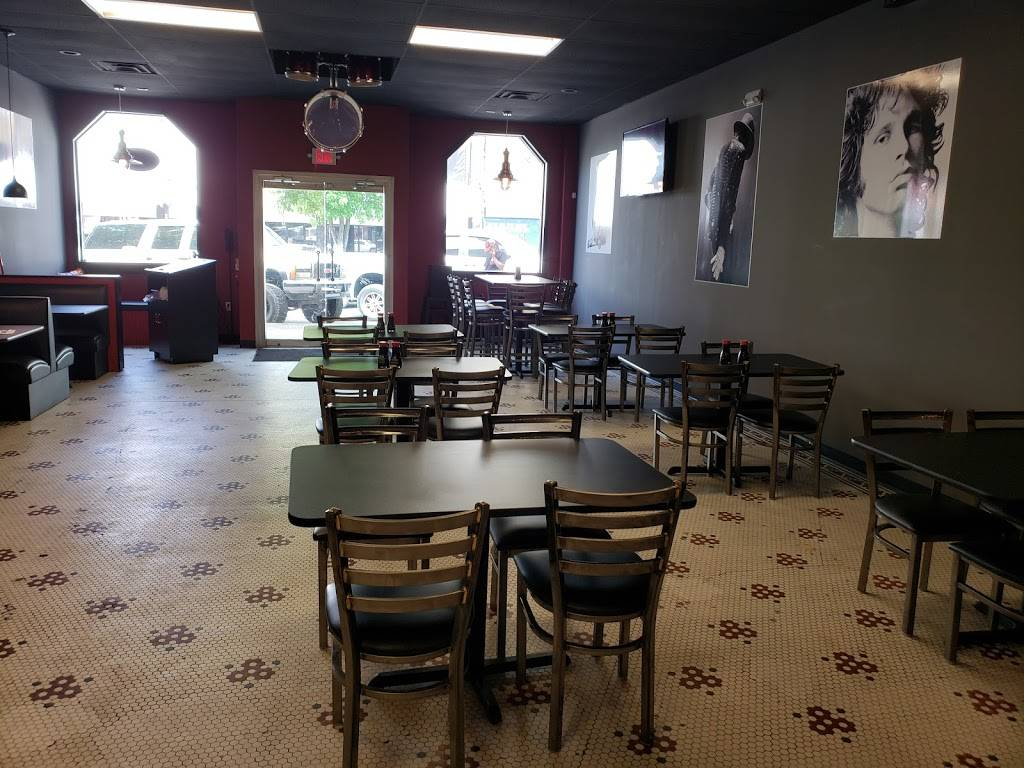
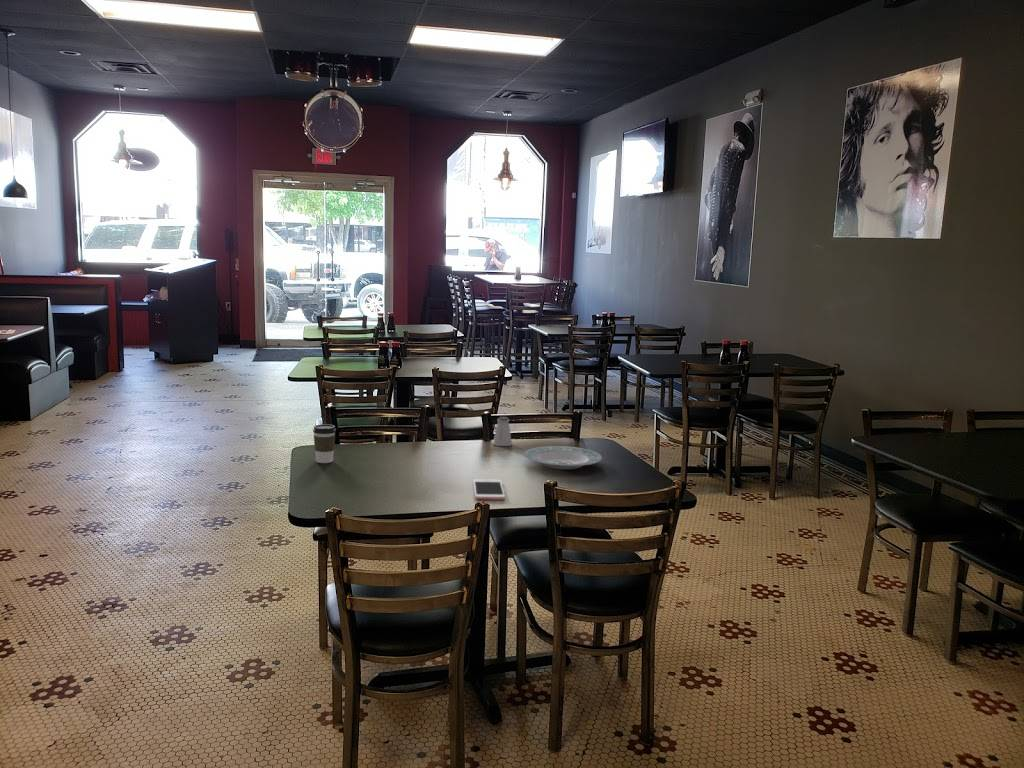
+ saltshaker (502, 430)
+ coffee cup (324, 443)
+ cell phone (488, 489)
+ plate (562, 459)
